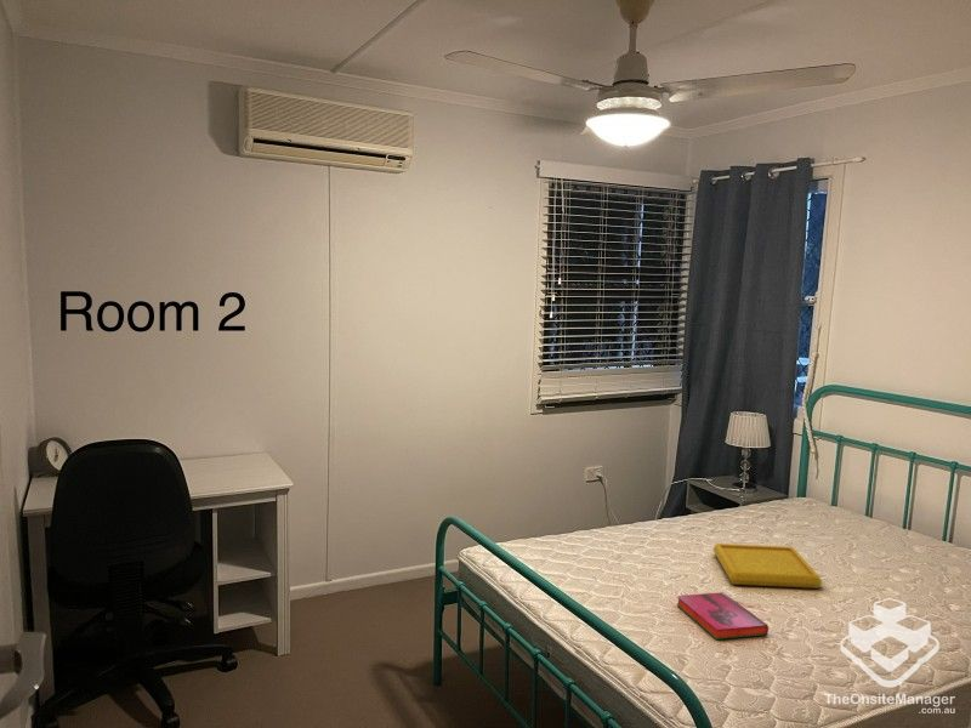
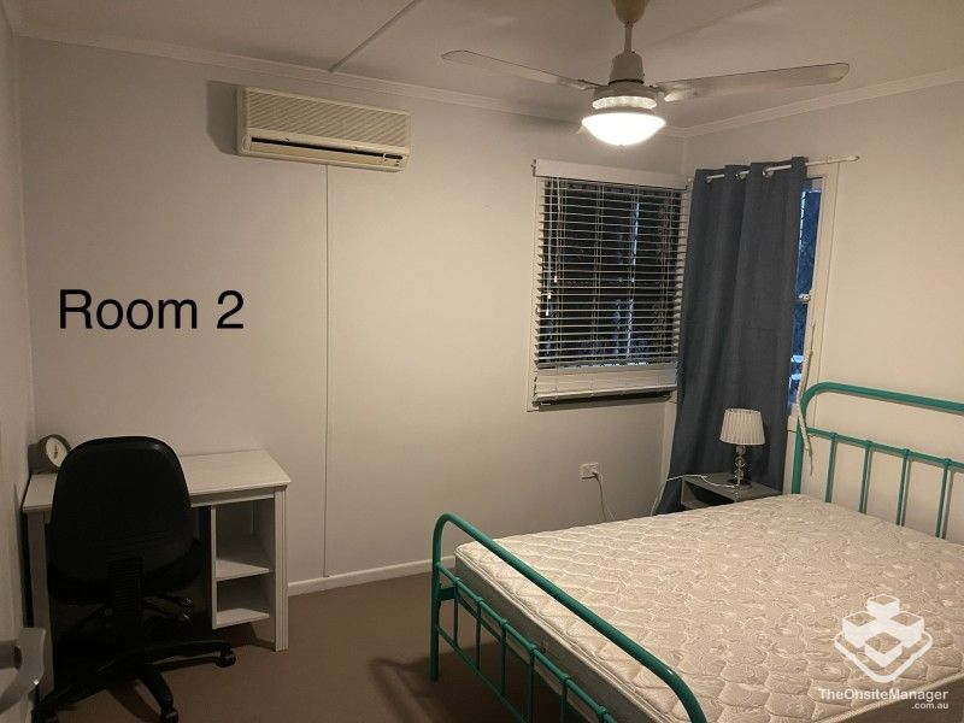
- hardback book (720, 614)
- serving tray (763, 564)
